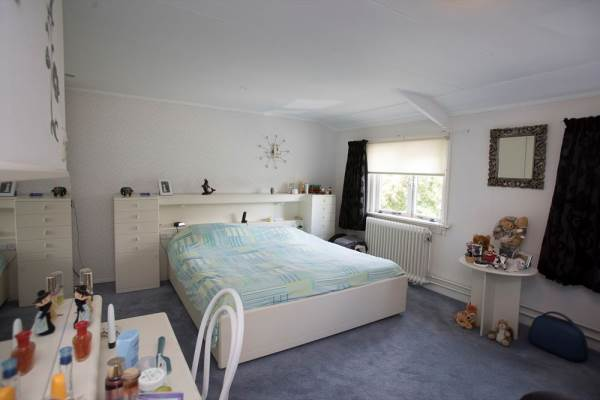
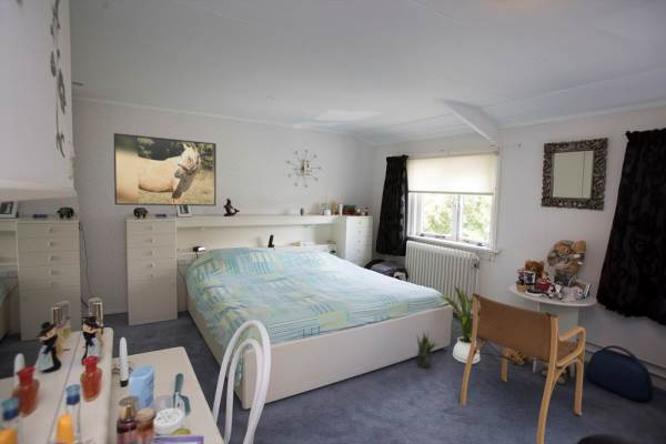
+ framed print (168, 172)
+ armchair (523, 353)
+ house plant (465, 321)
+ potted plant (426, 349)
